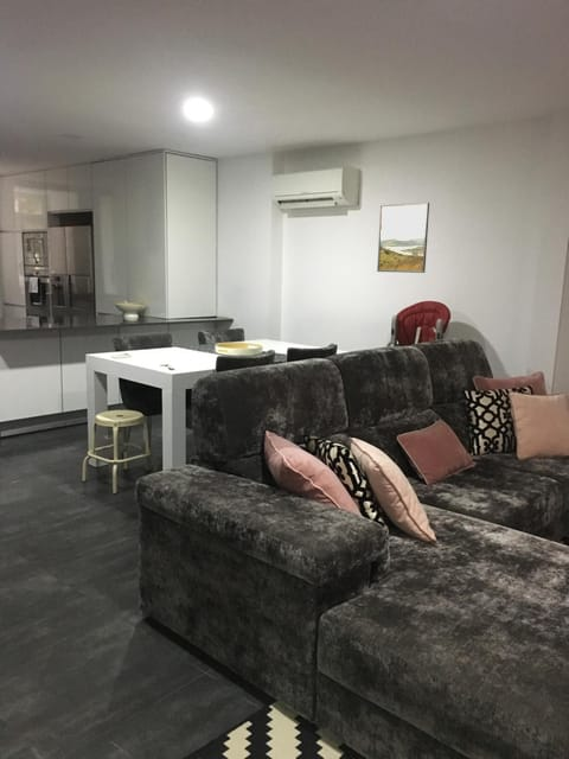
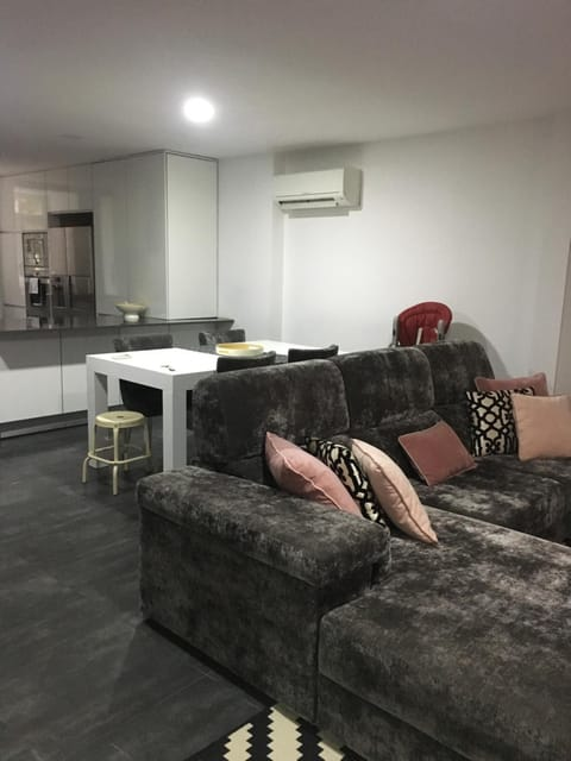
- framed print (402, 238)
